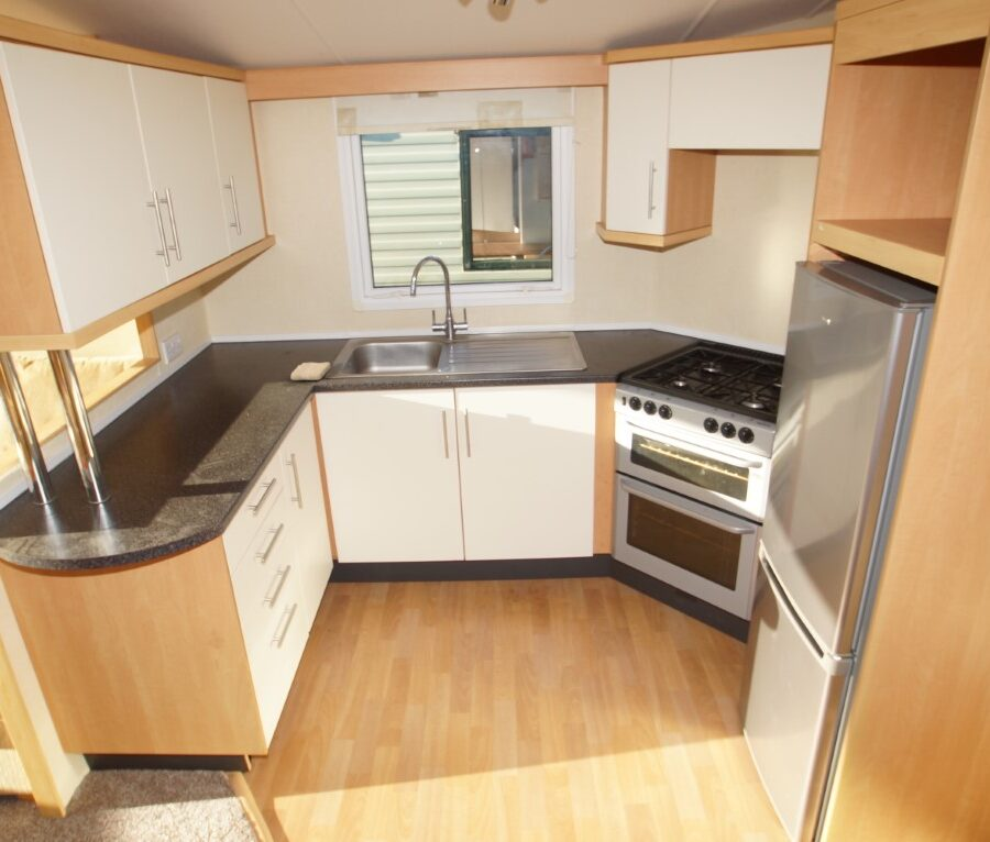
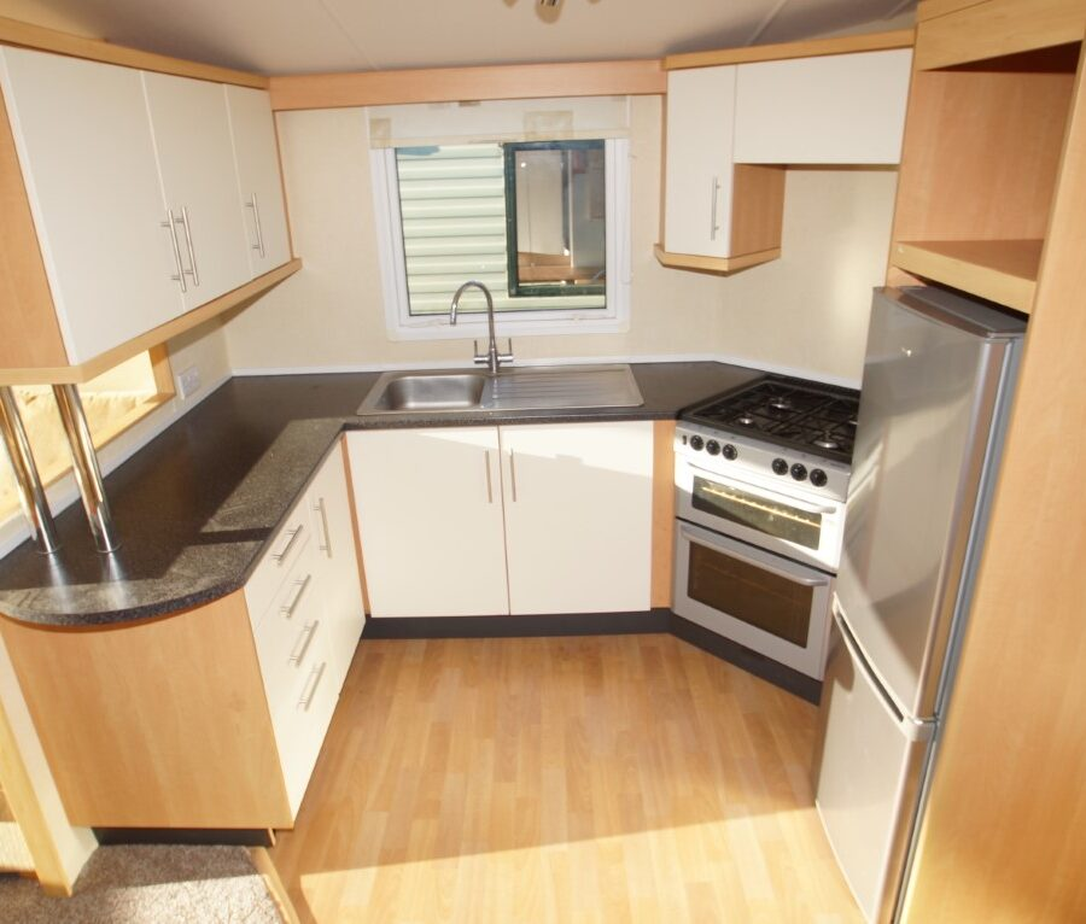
- washcloth (311, 370)
